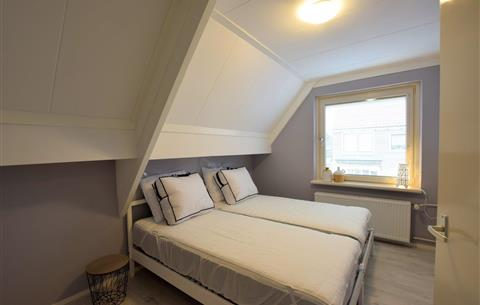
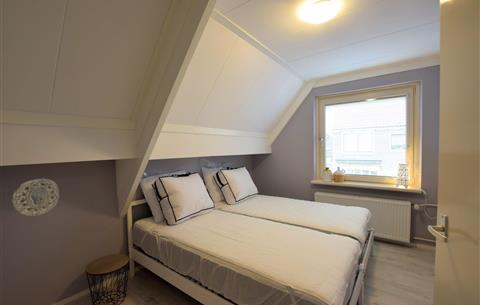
+ decorative plate (37, 197)
